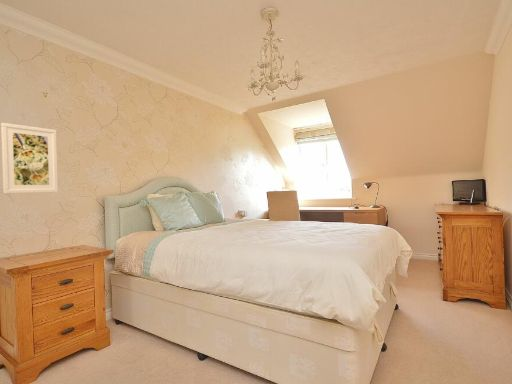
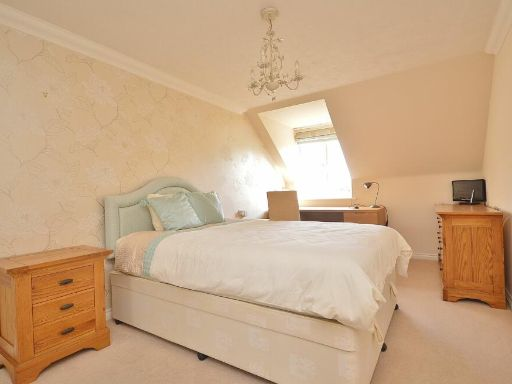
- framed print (31, 159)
